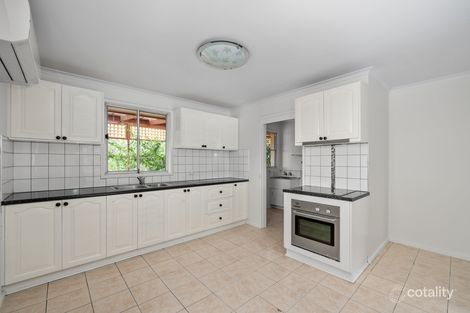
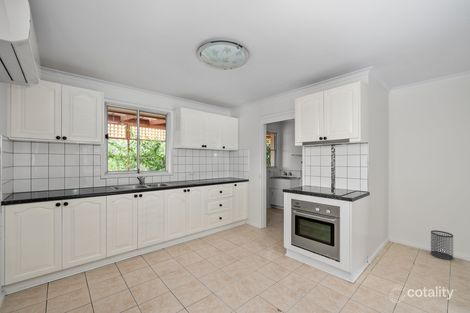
+ wastebasket (441, 244)
